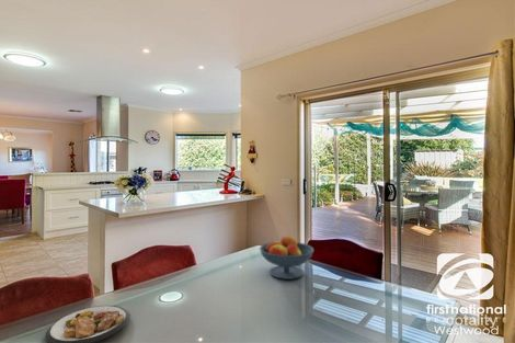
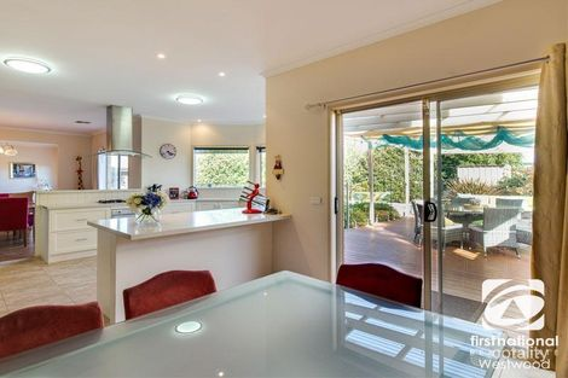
- plate (90, 321)
- fruit bowl (286, 255)
